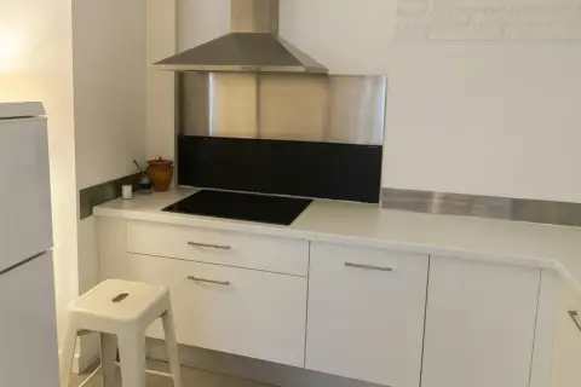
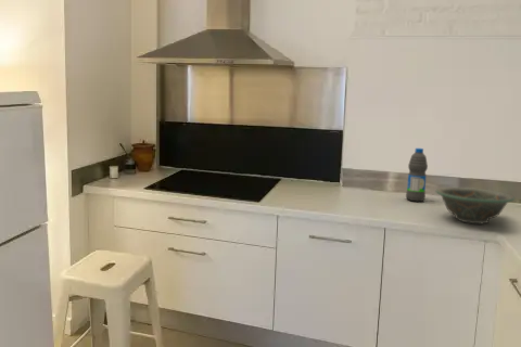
+ water bottle (417, 174)
+ decorative bowl (472, 206)
